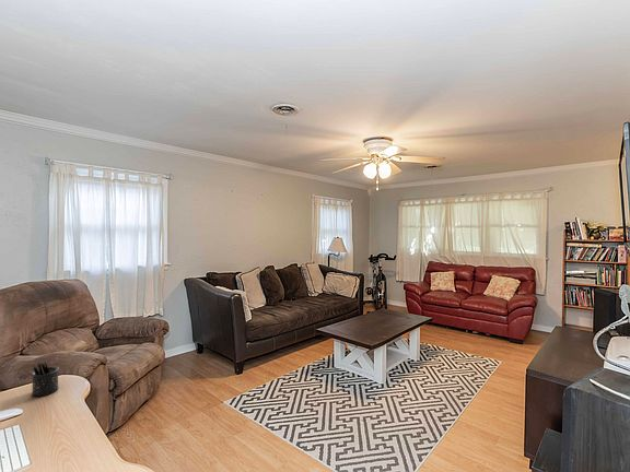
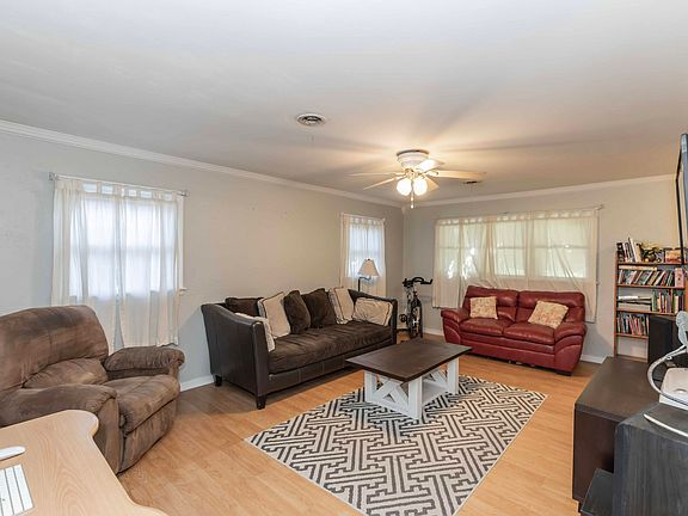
- pen holder (45, 376)
